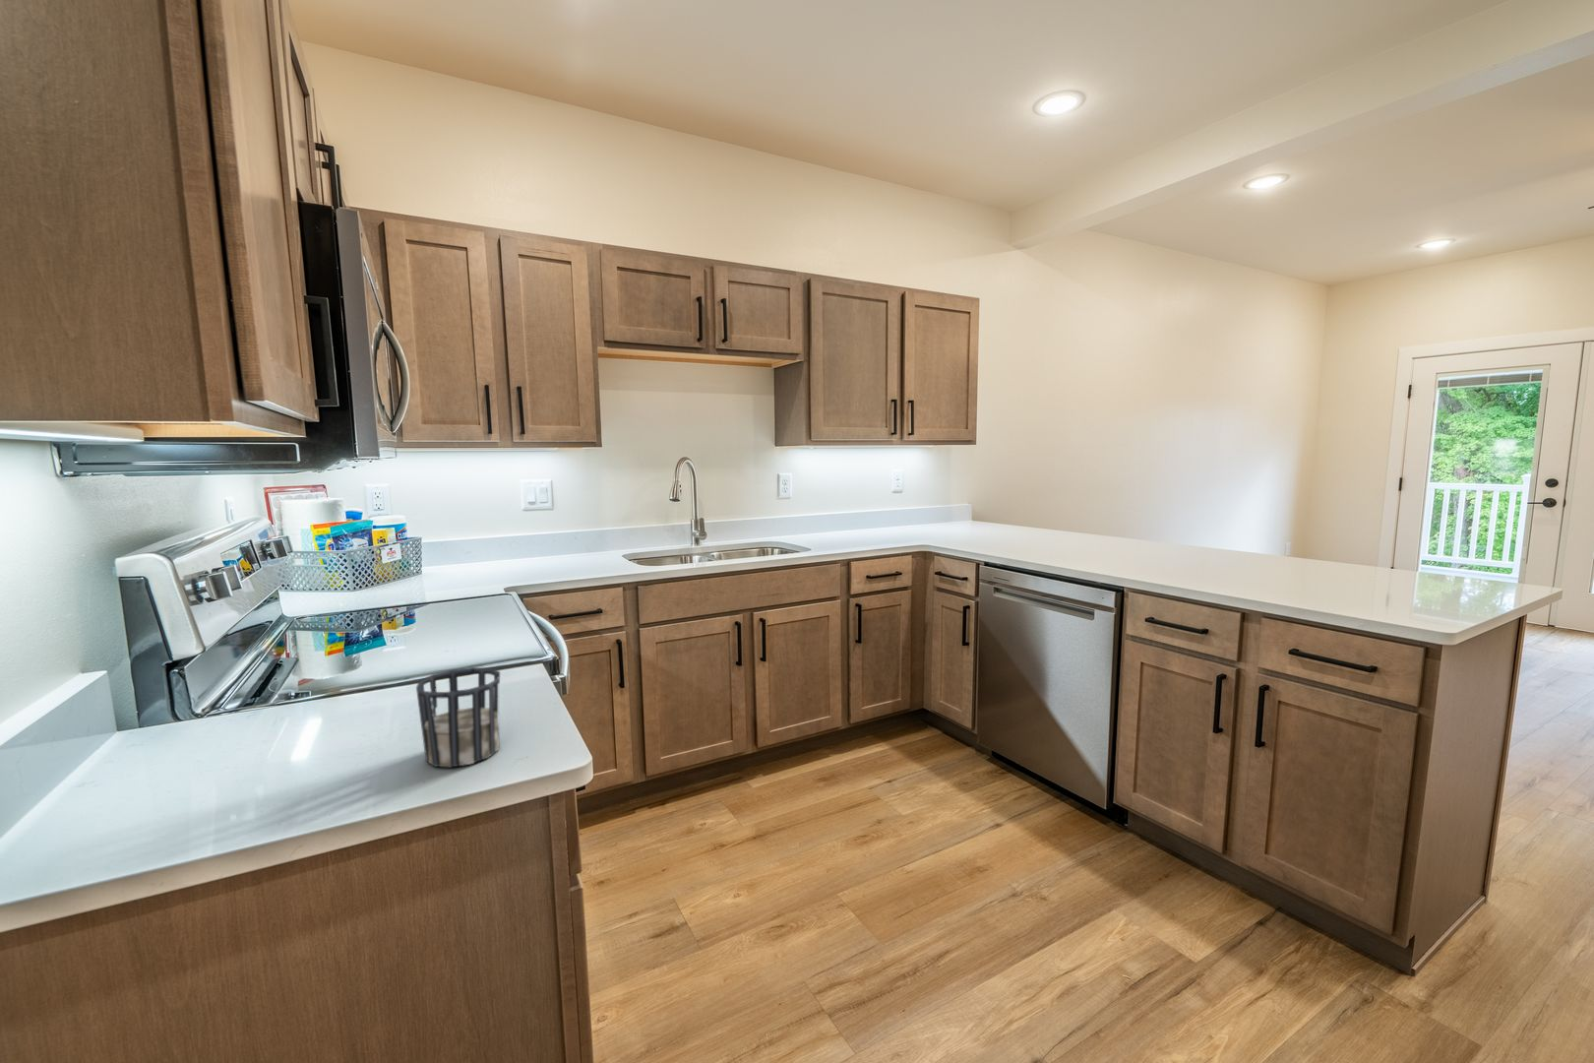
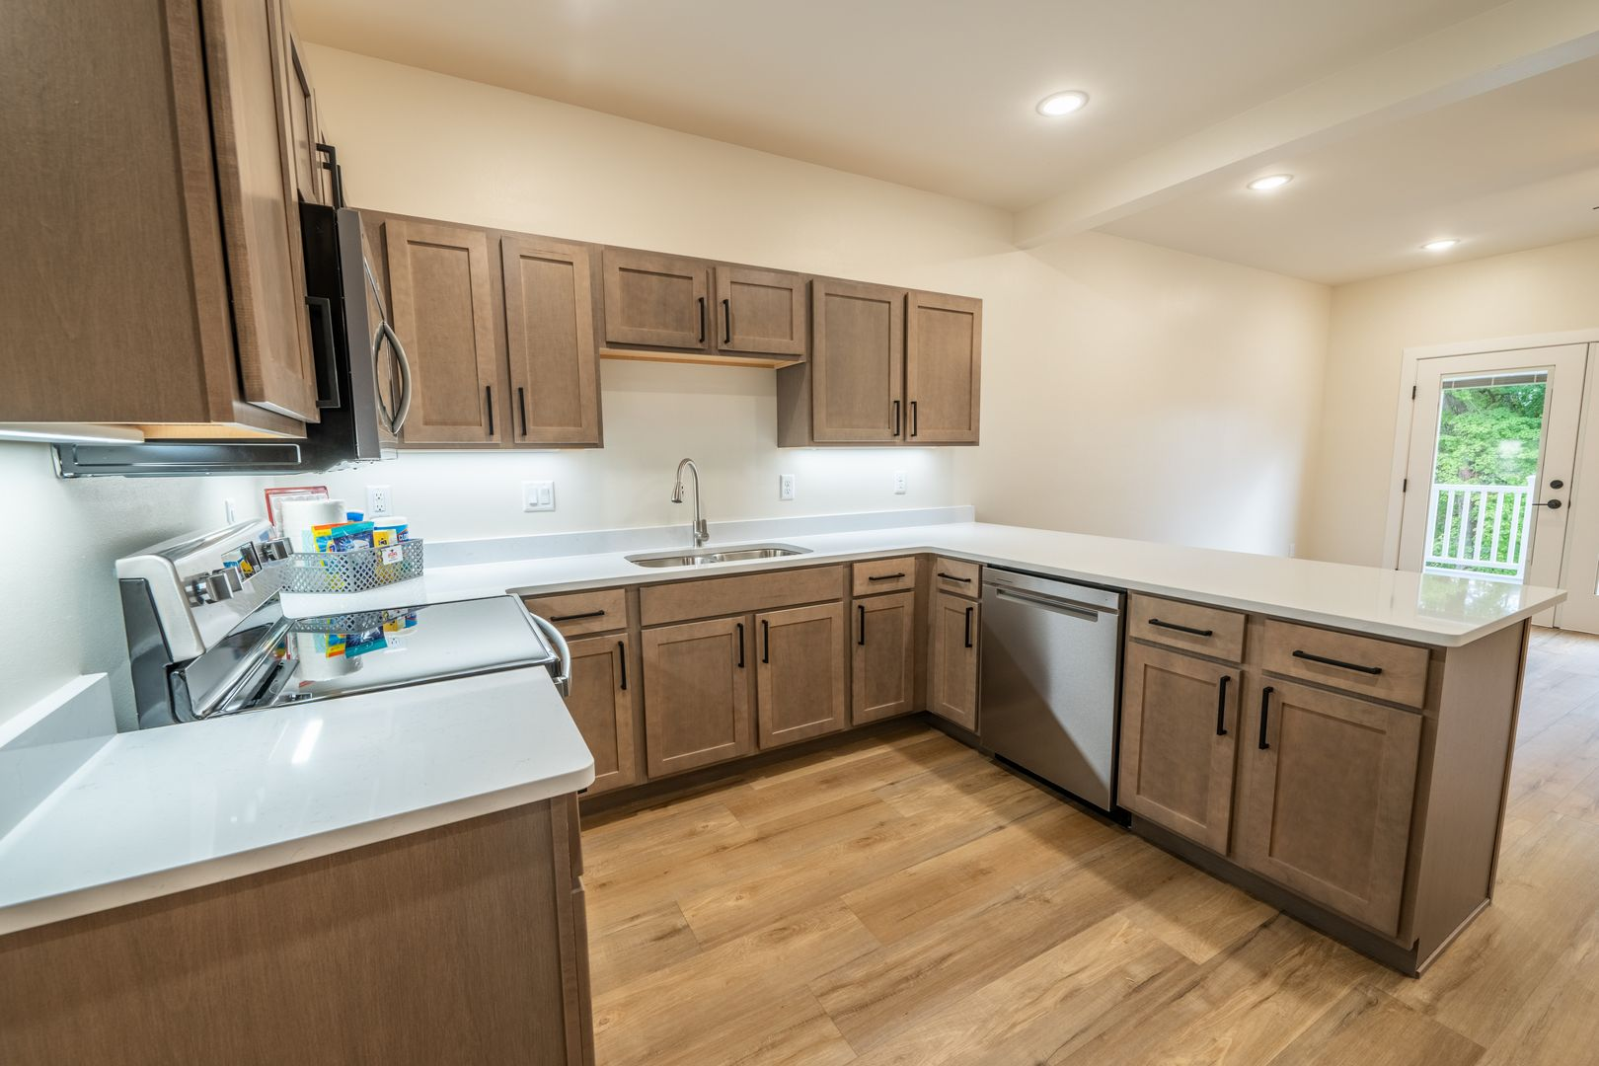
- cup (461, 715)
